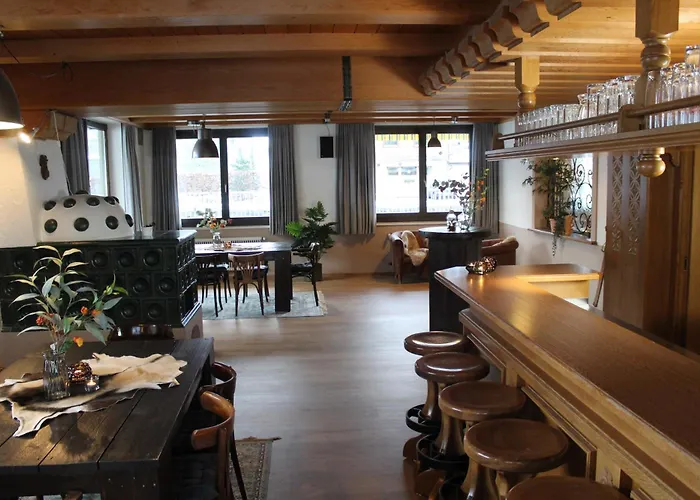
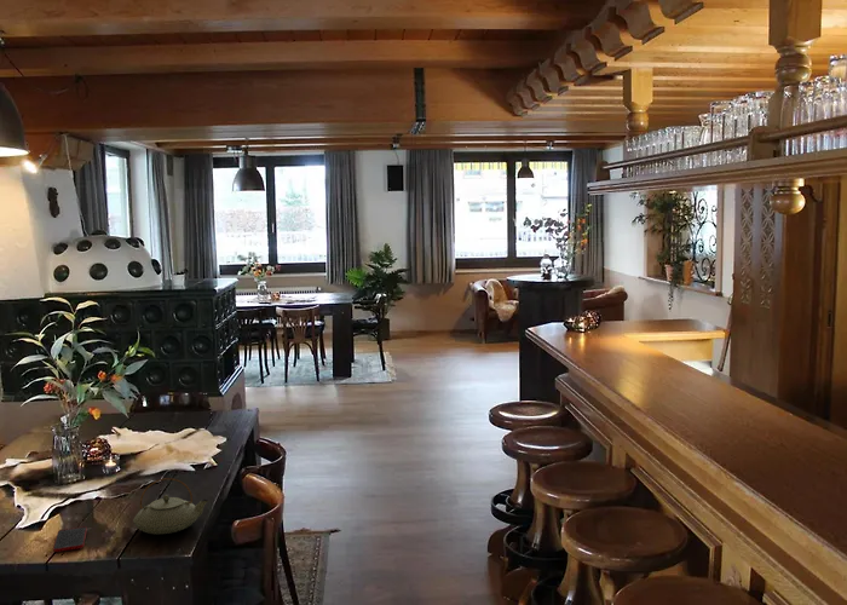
+ teapot (171, 502)
+ cell phone (70, 538)
